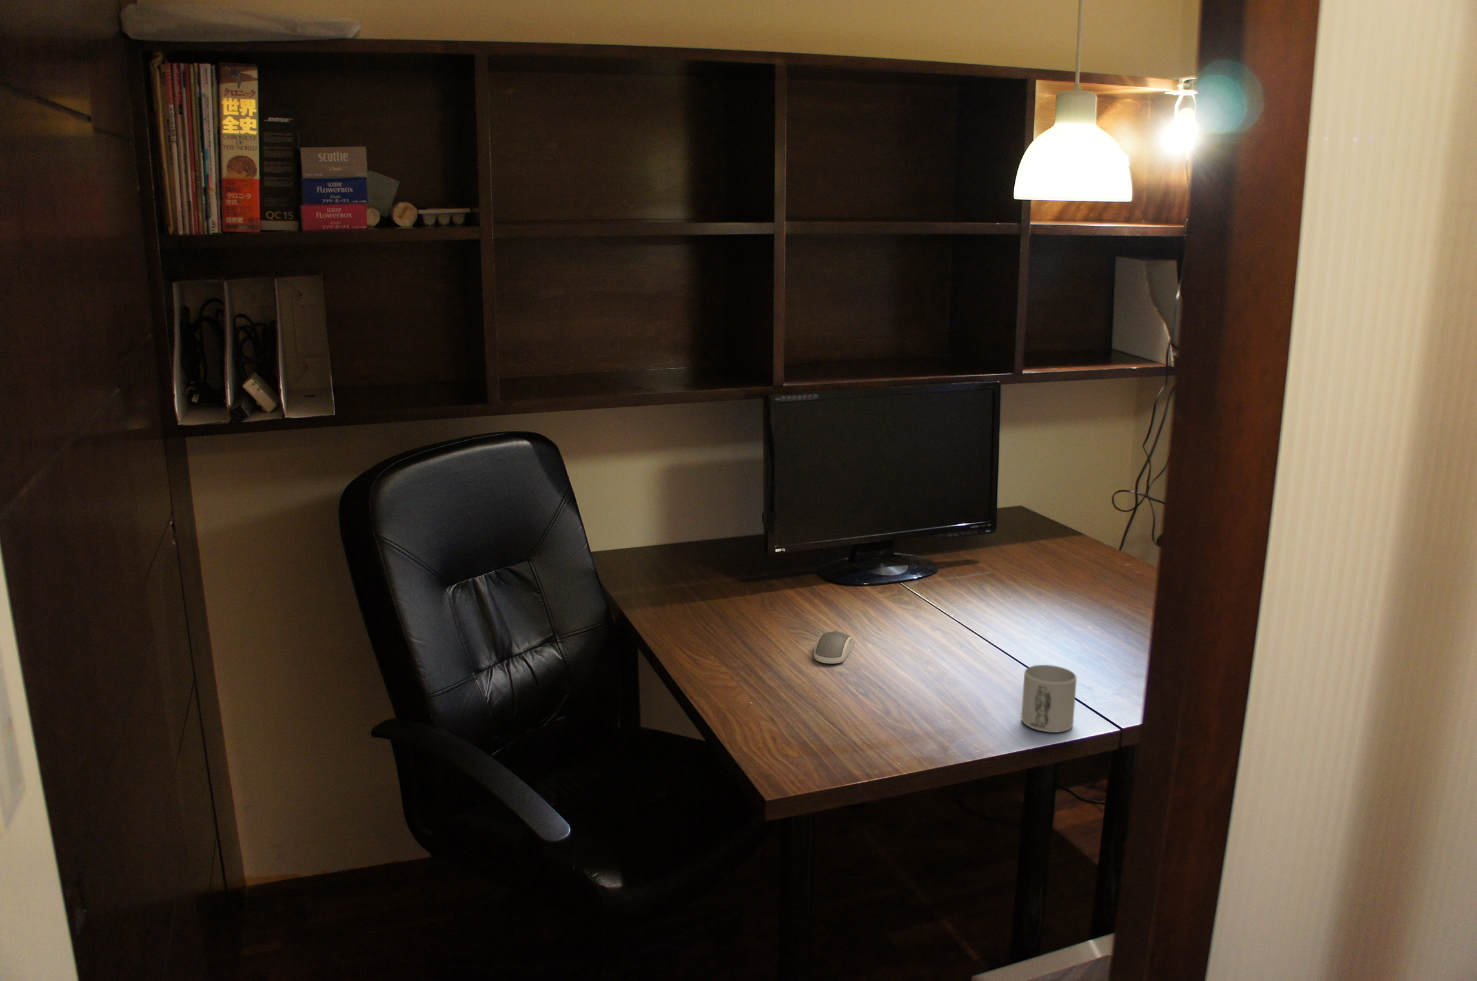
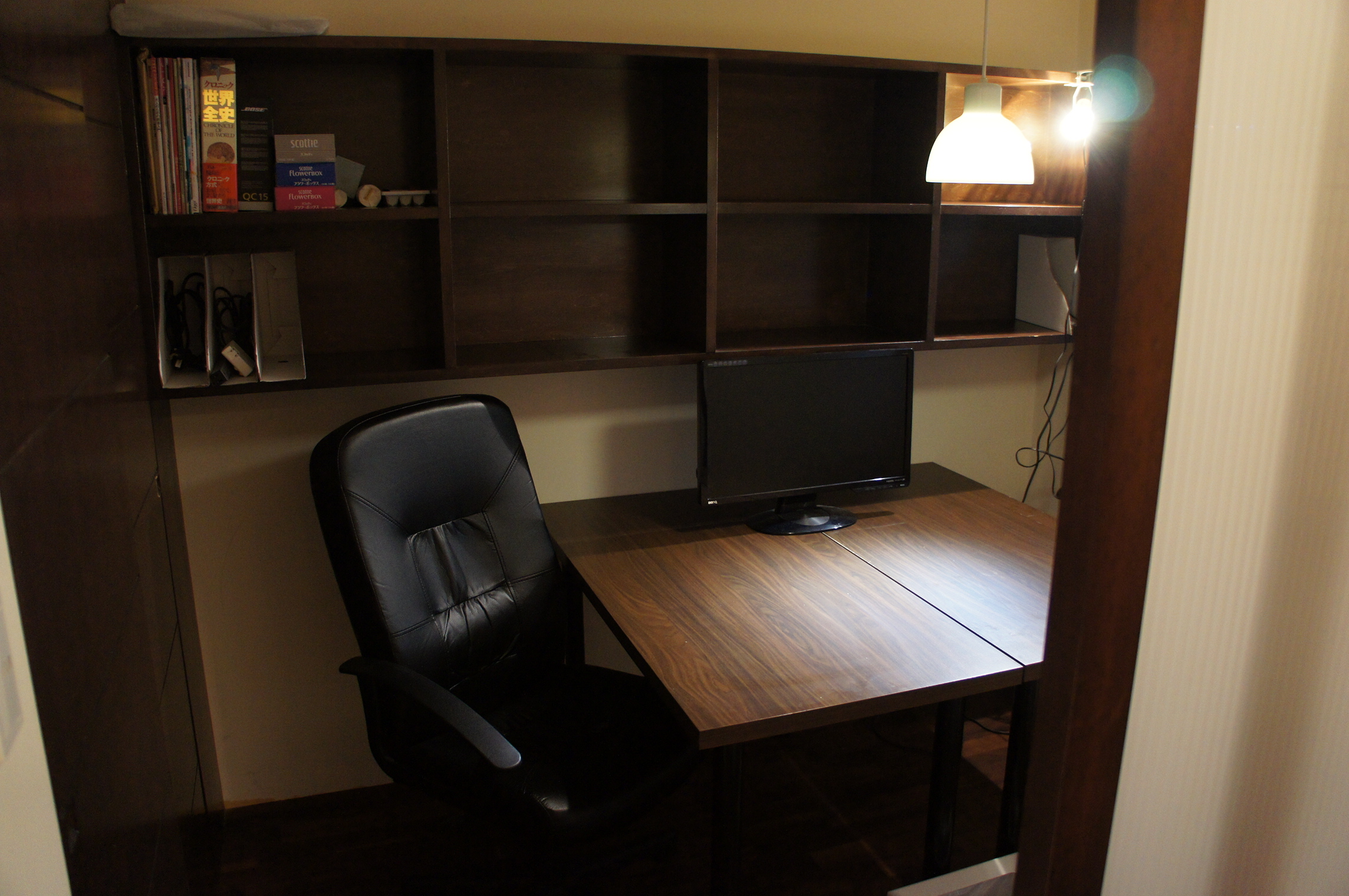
- computer mouse (833, 643)
- mug (1050, 694)
